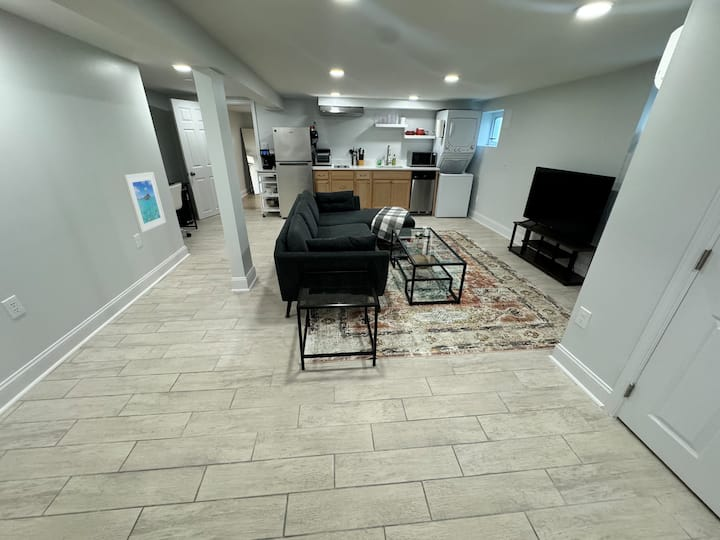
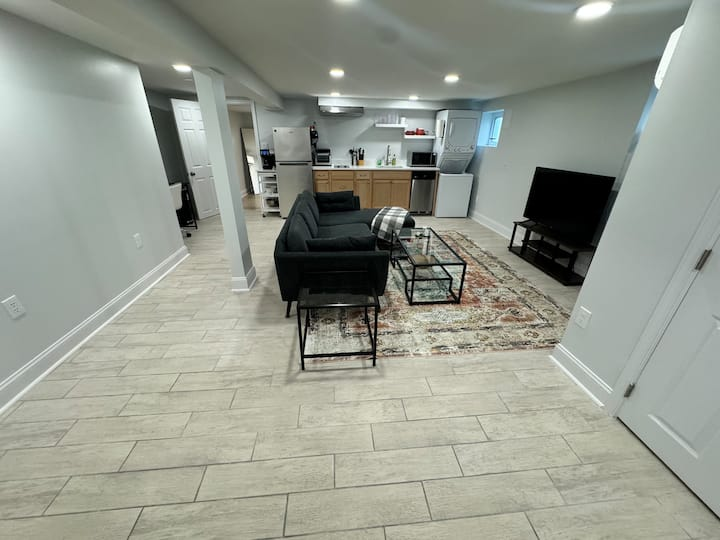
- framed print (146, 201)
